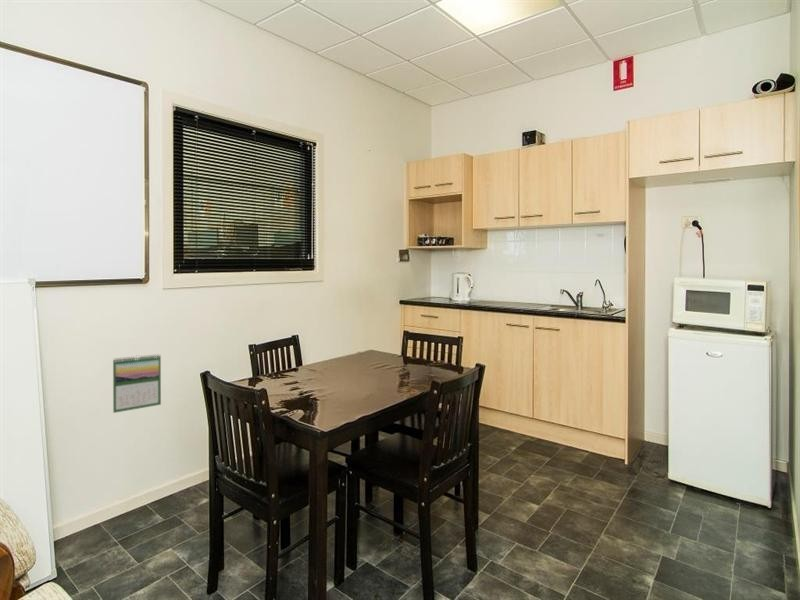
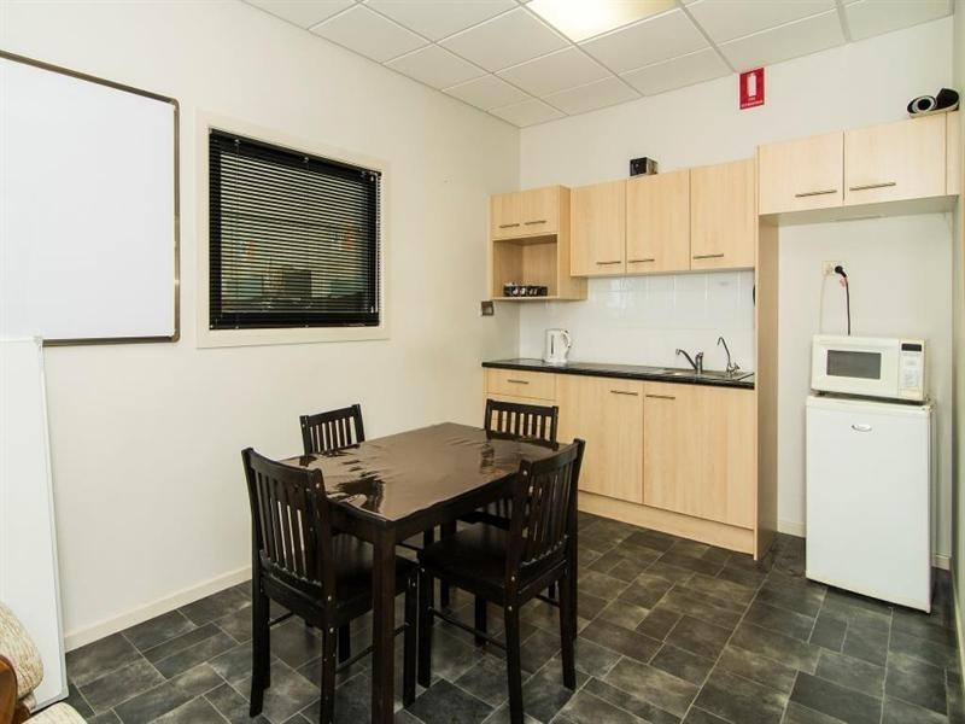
- calendar (137, 381)
